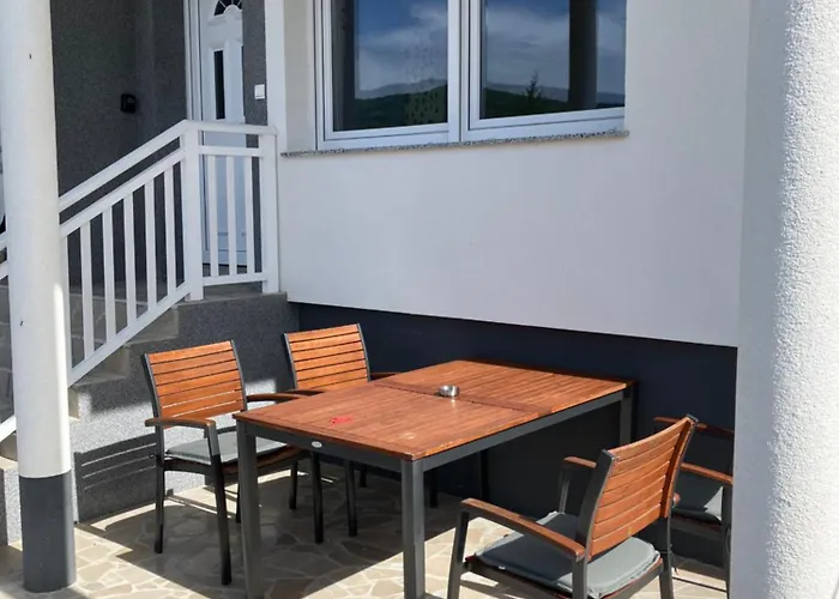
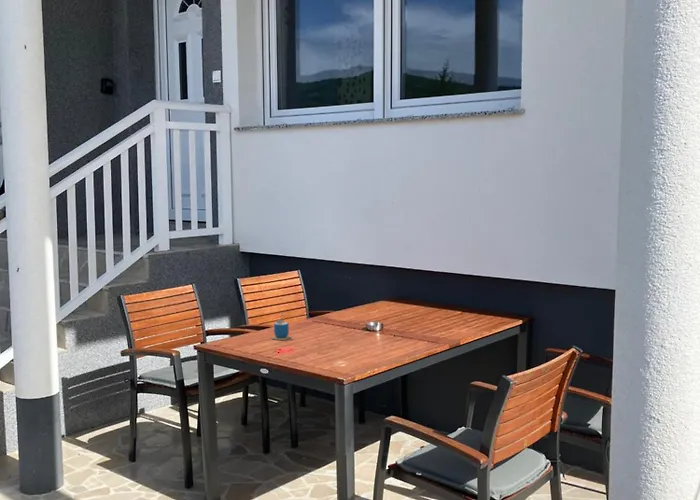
+ cup (281, 325)
